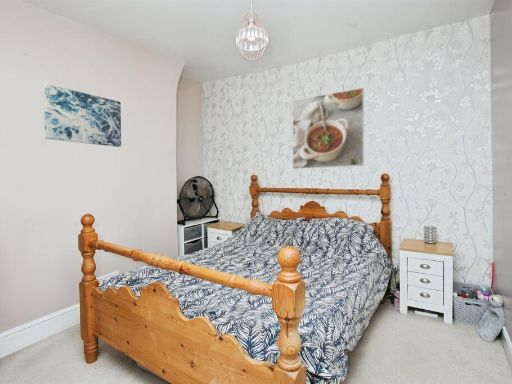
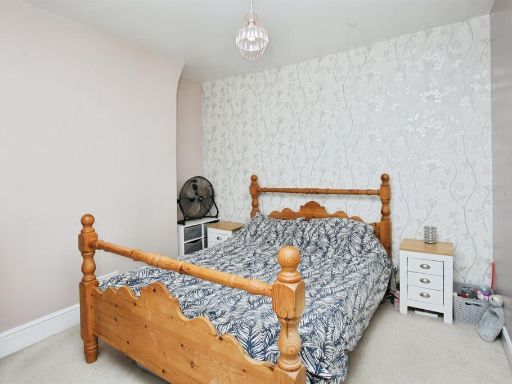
- wall art (86, 118)
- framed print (326, 131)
